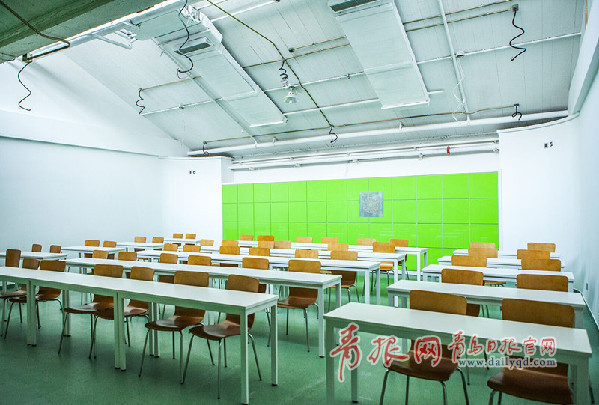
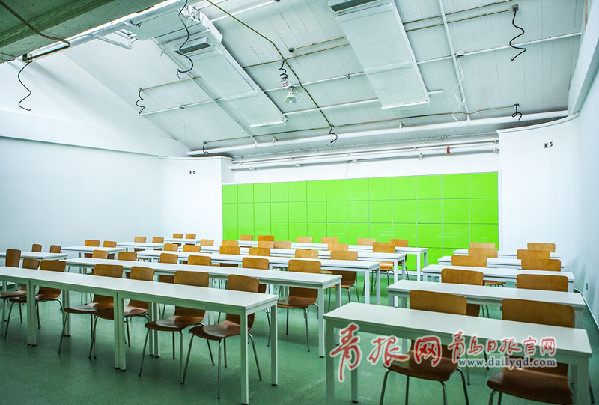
- wall art (371, 204)
